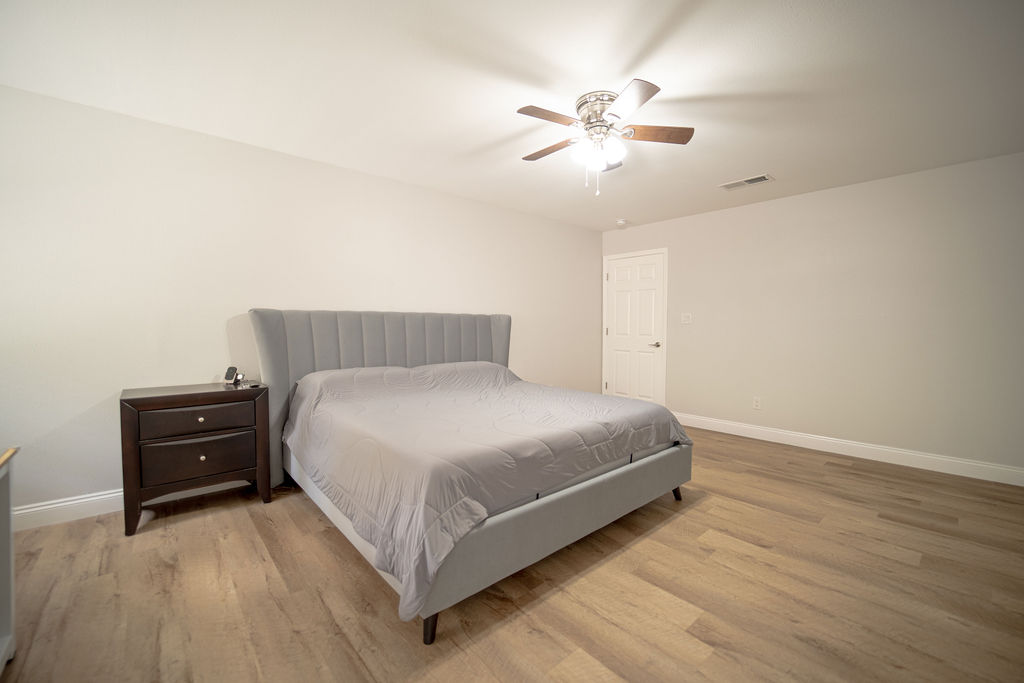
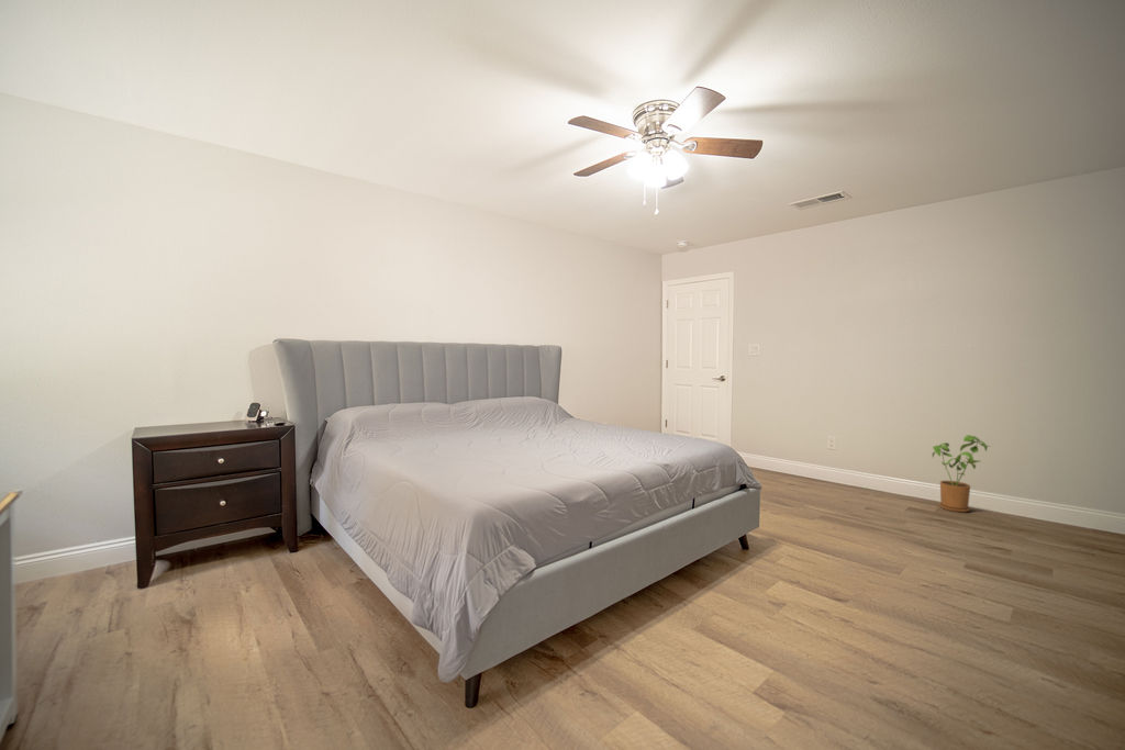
+ house plant (957, 472)
